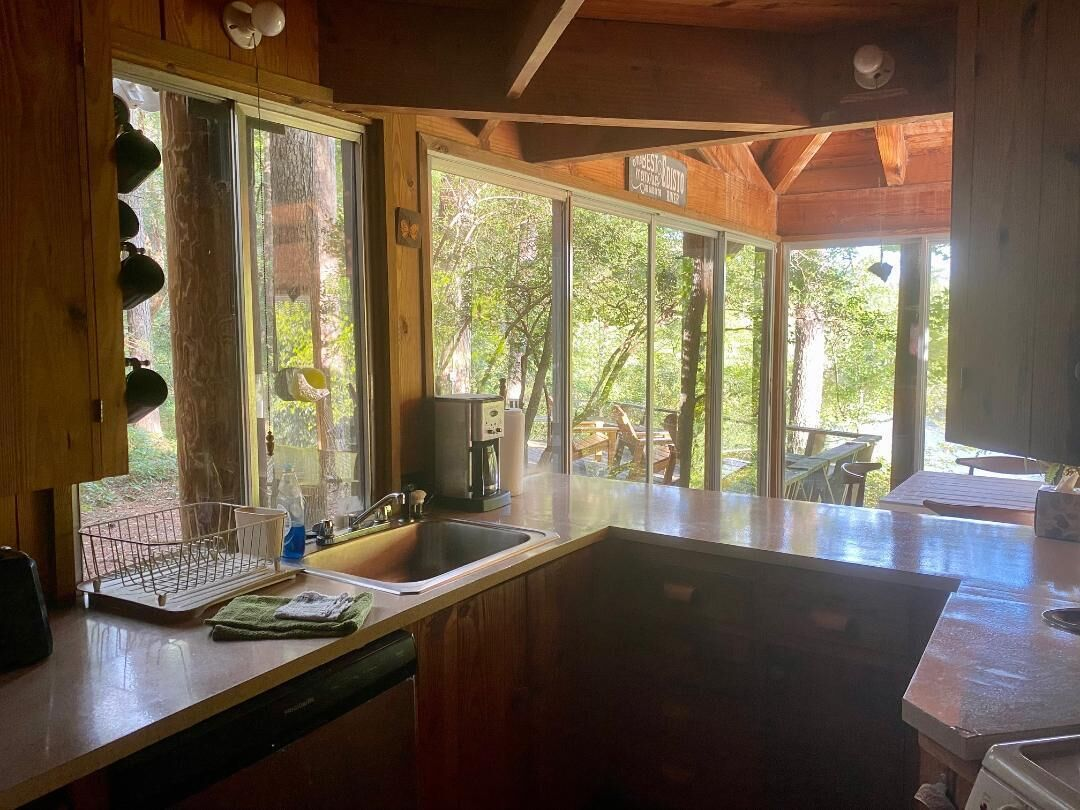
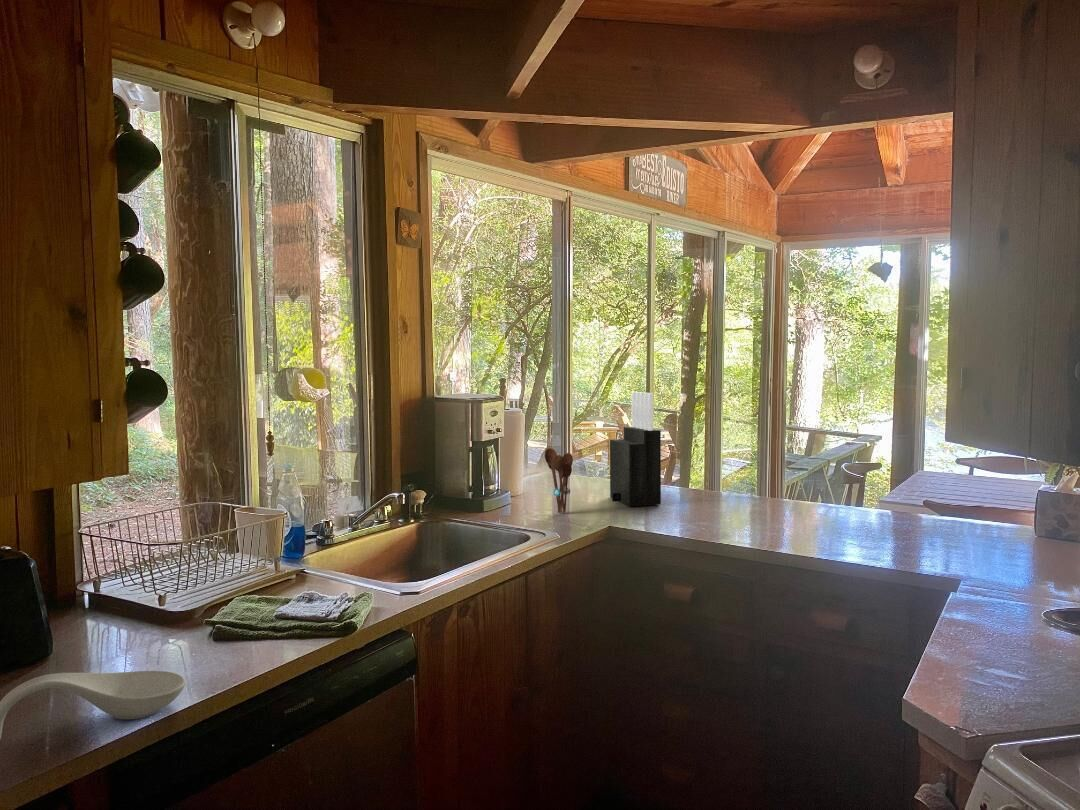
+ utensil holder (559, 479)
+ spoon rest (92, 695)
+ knife block (631, 447)
